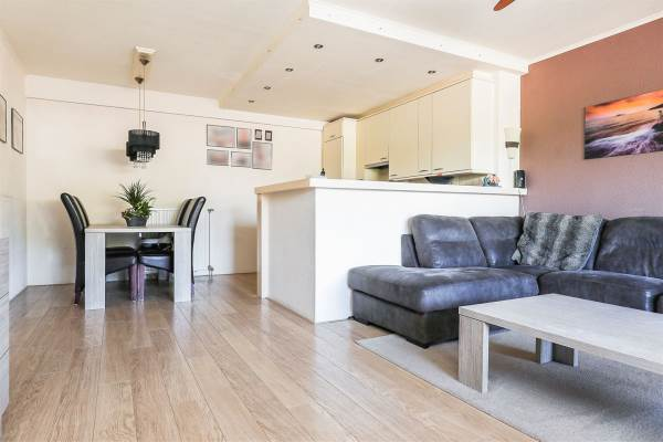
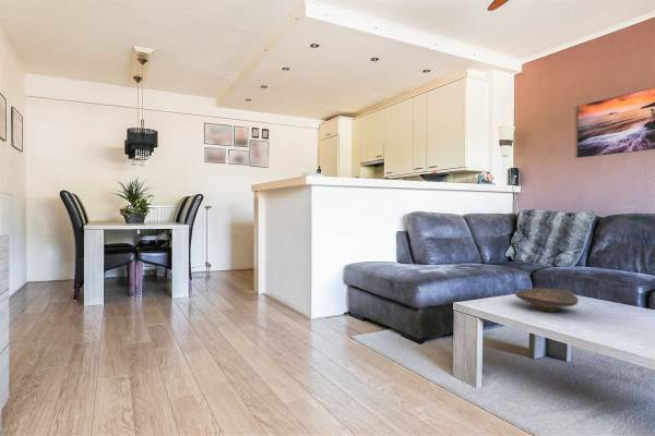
+ decorative bowl (545, 300)
